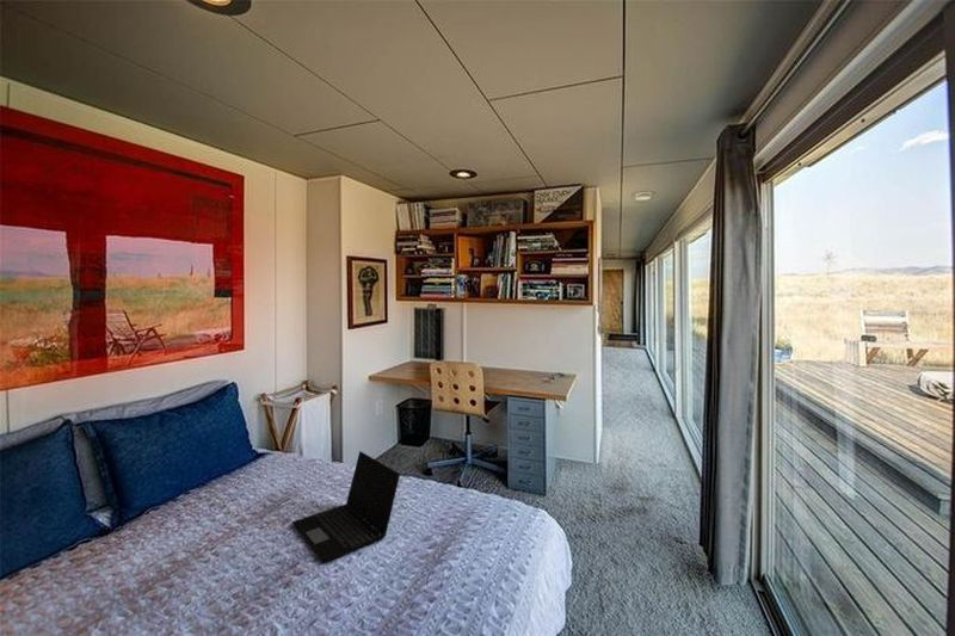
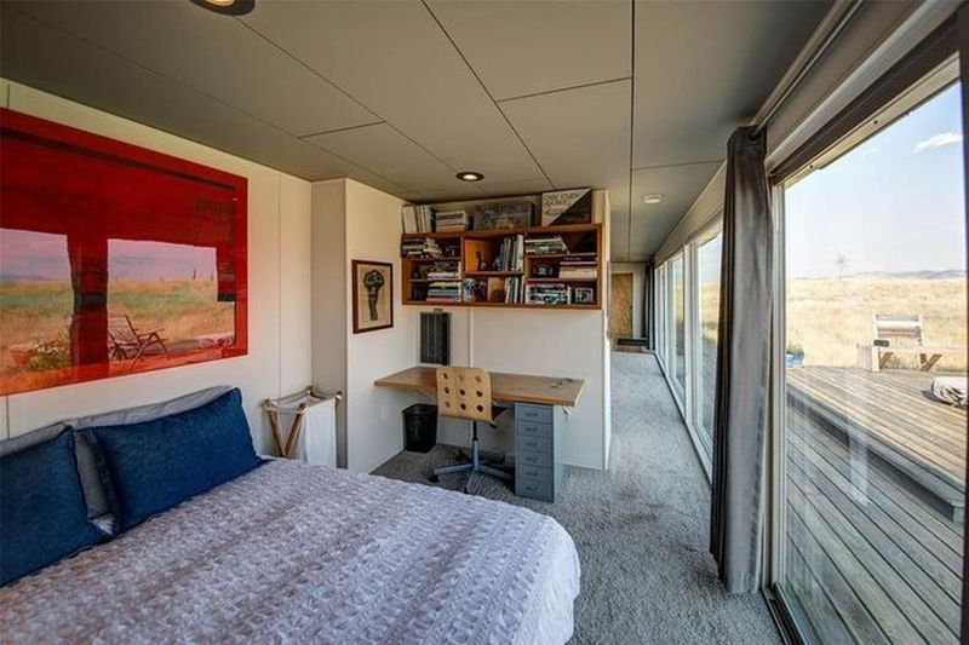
- laptop (347, 499)
